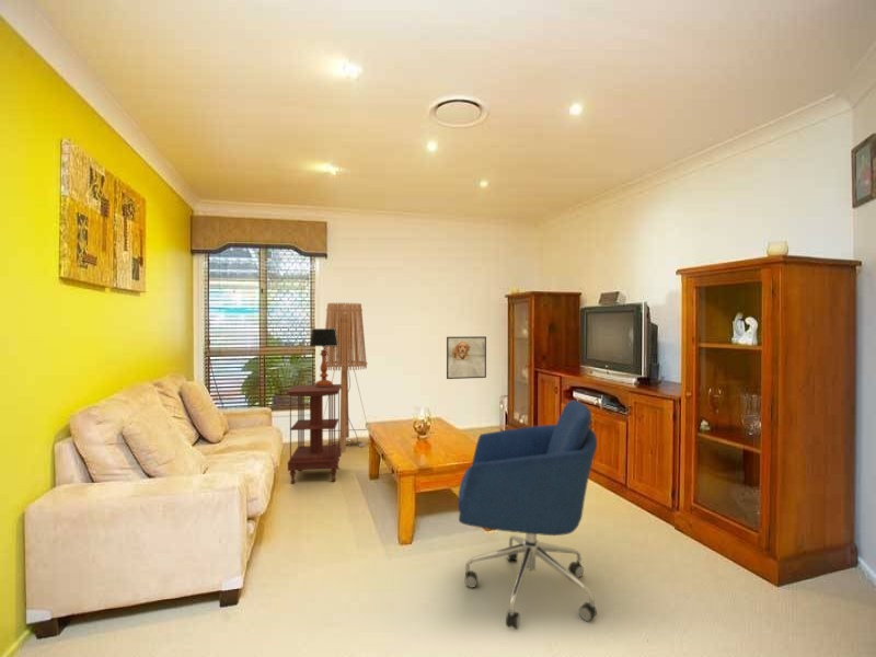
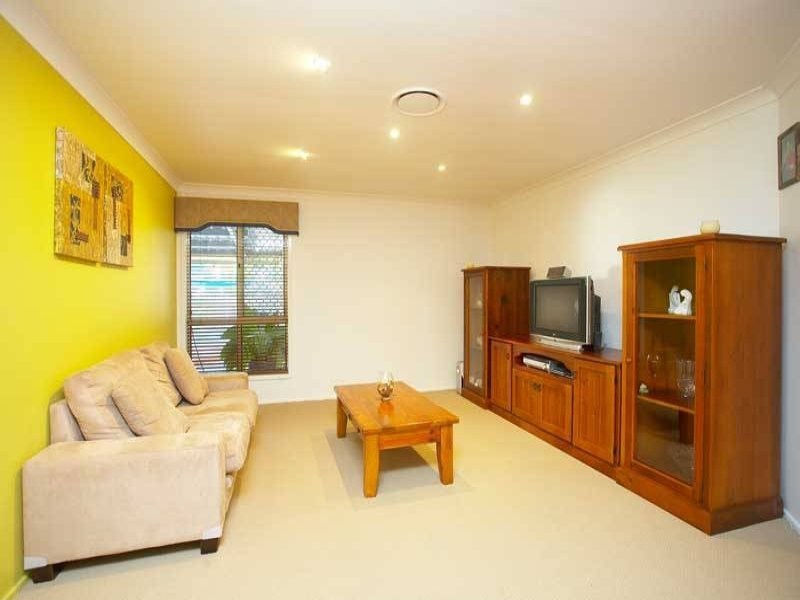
- floor lamp (344, 373)
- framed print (466, 357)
- table lamp (323, 357)
- chair (525, 497)
- side table (315, 431)
